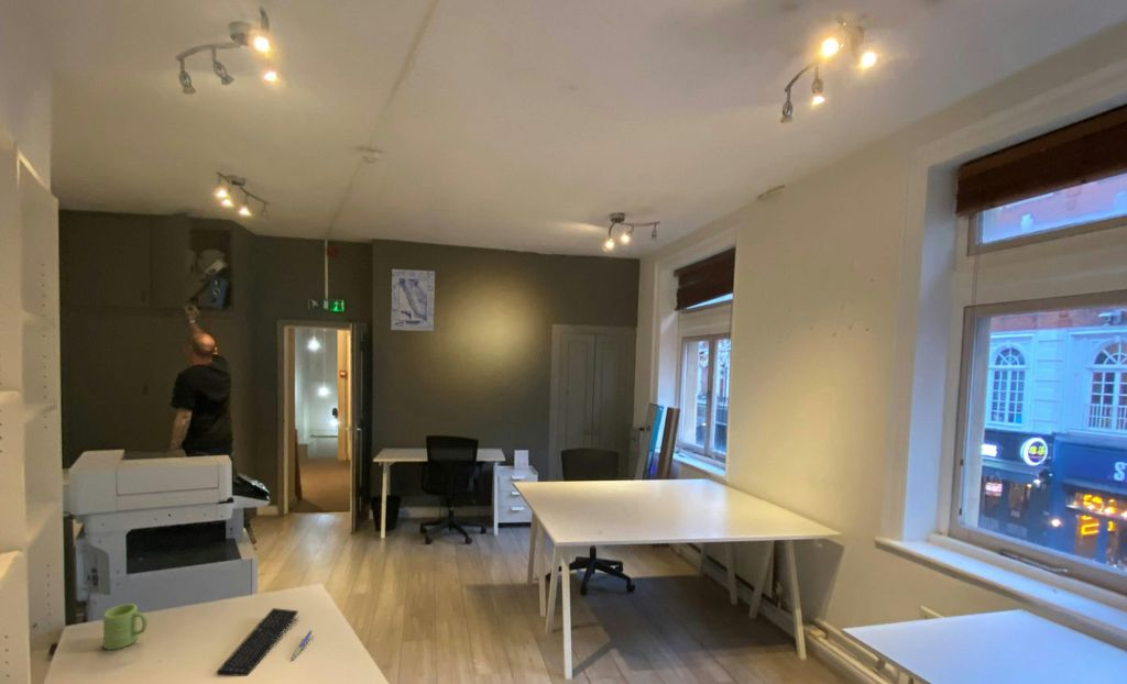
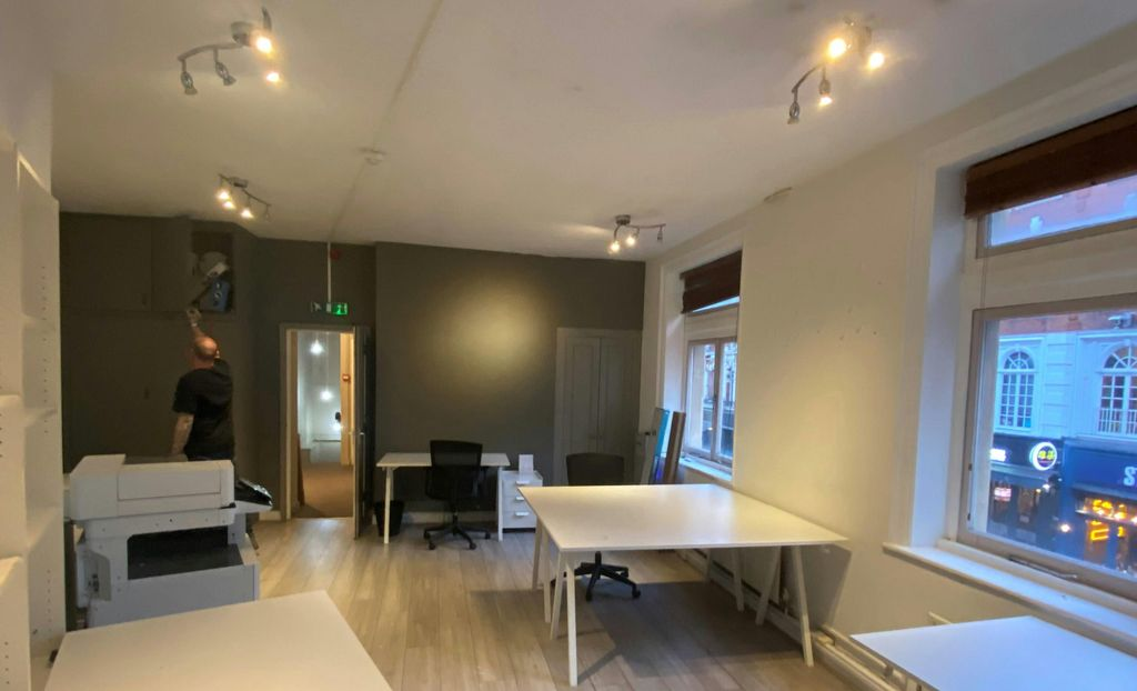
- pen (302, 644)
- wall art (413, 300)
- keyboard (261, 639)
- mug (127, 626)
